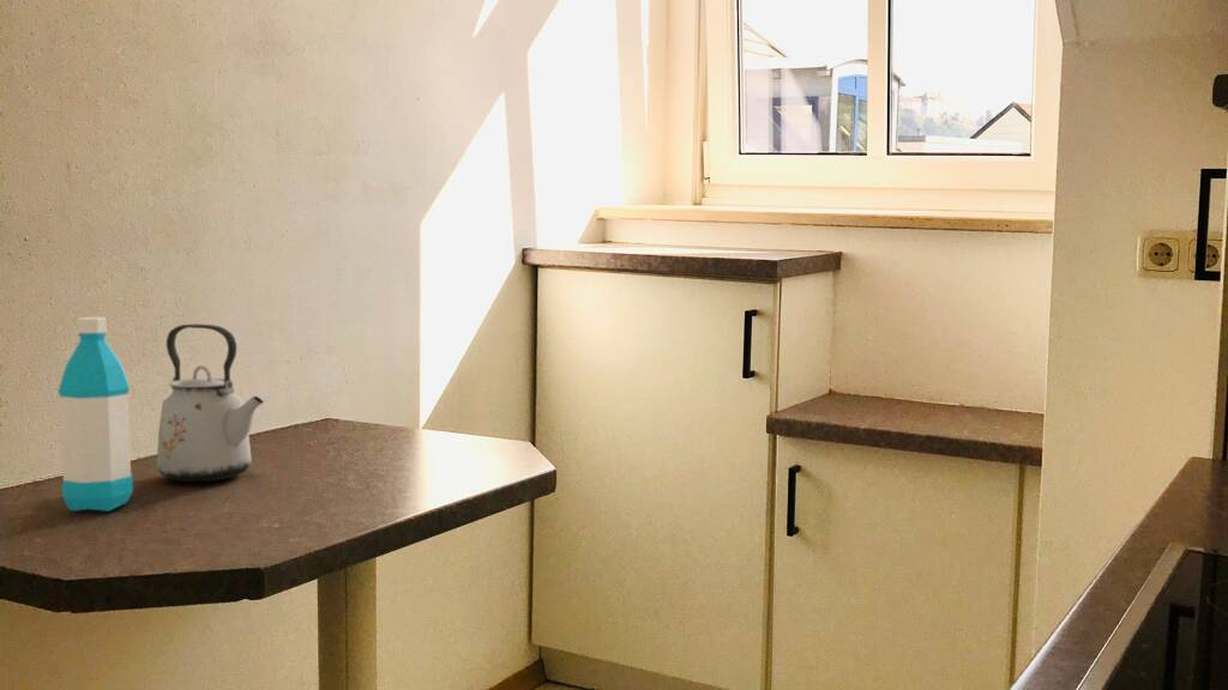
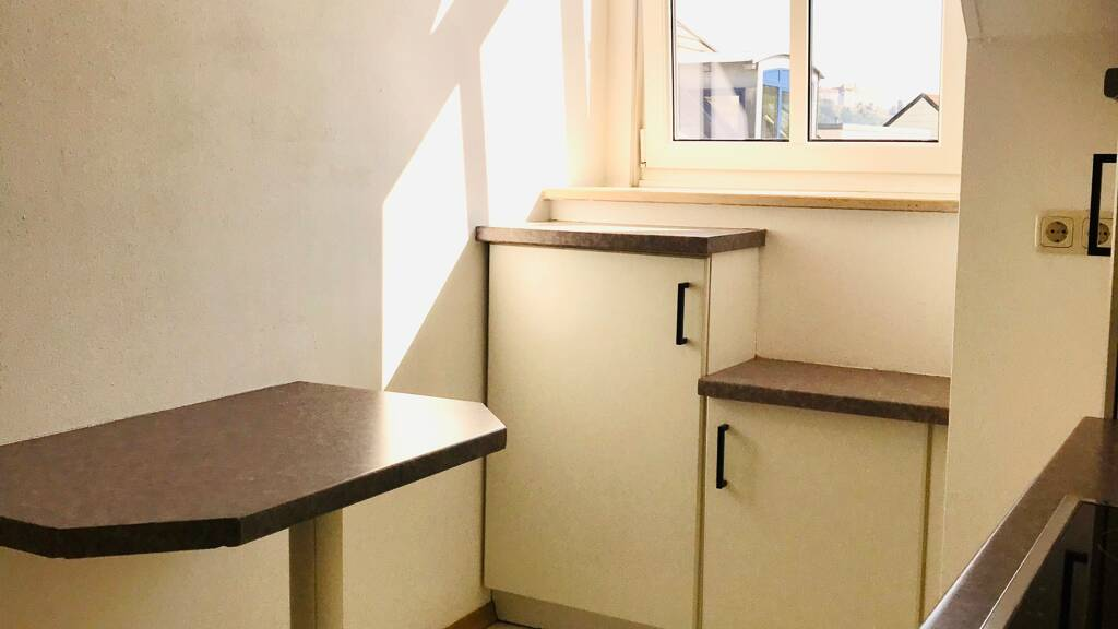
- water bottle (95, 413)
- kettle (215, 401)
